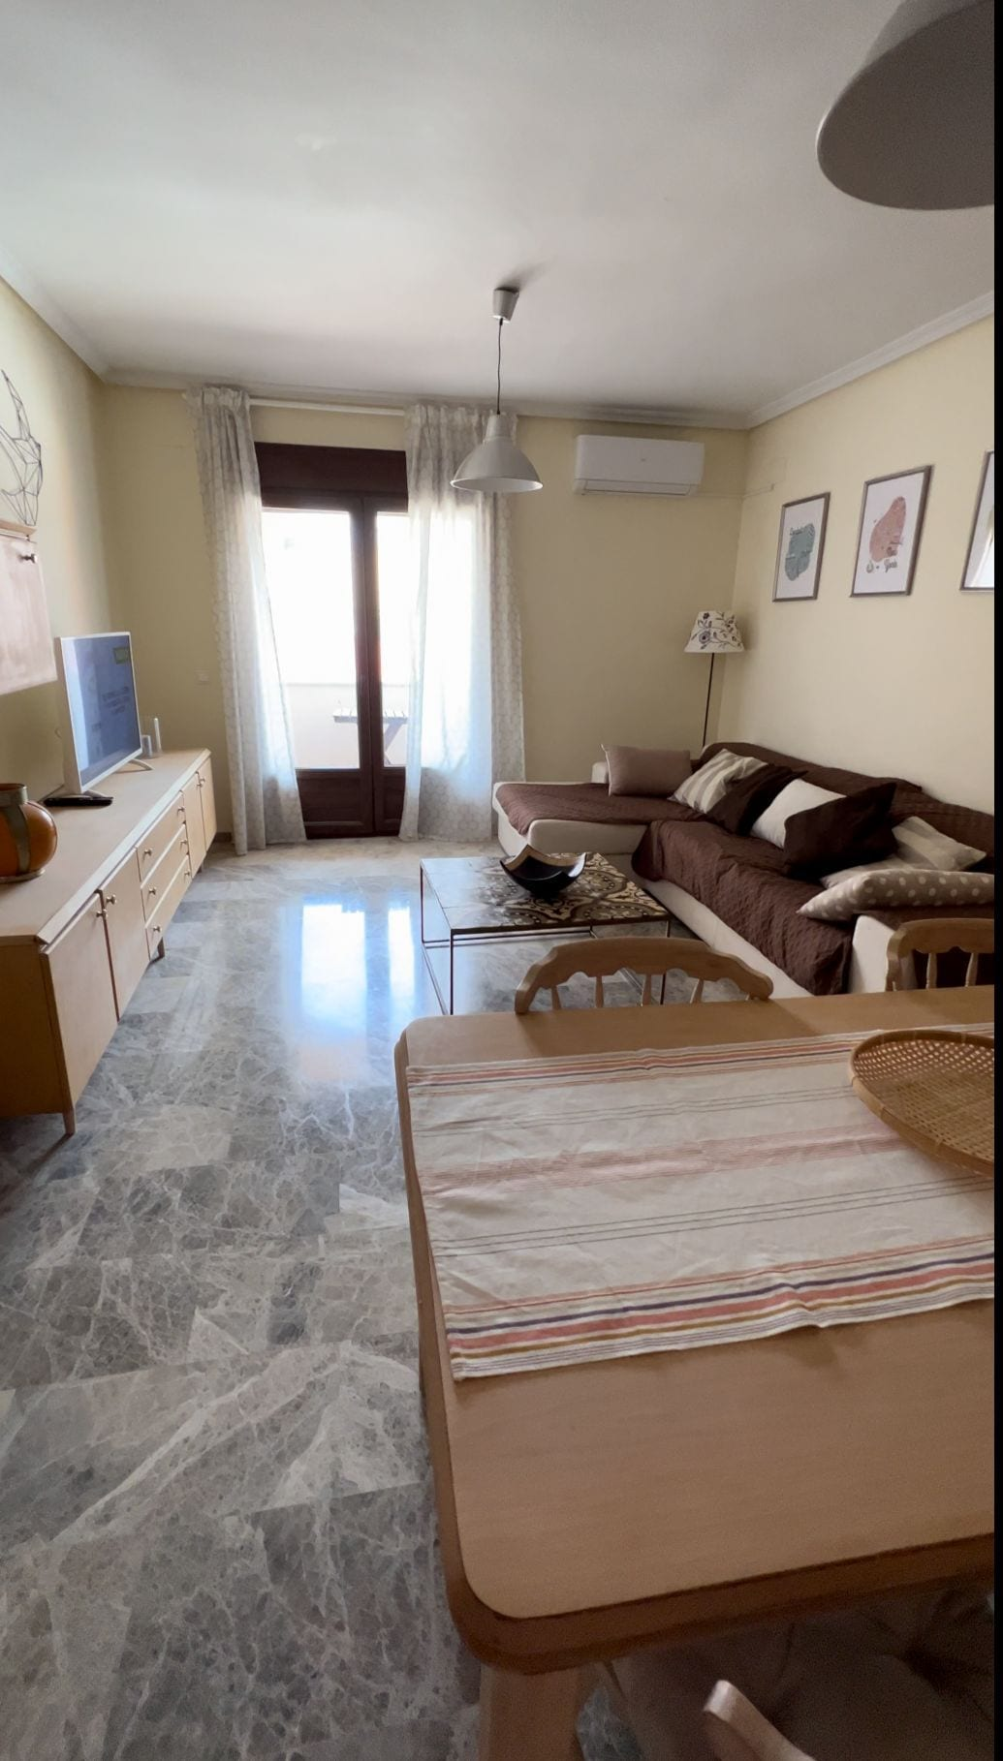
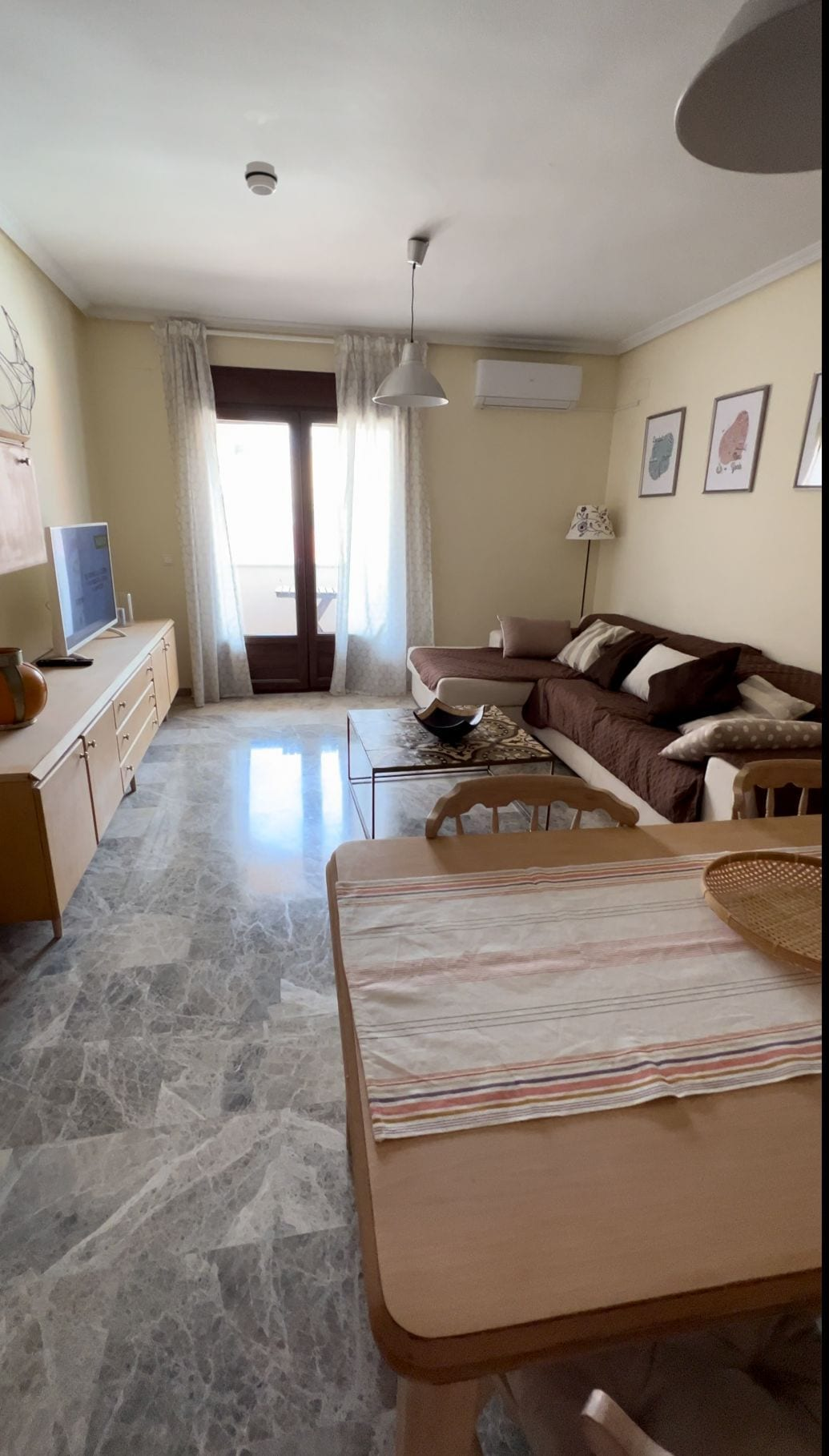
+ smoke detector (261, 179)
